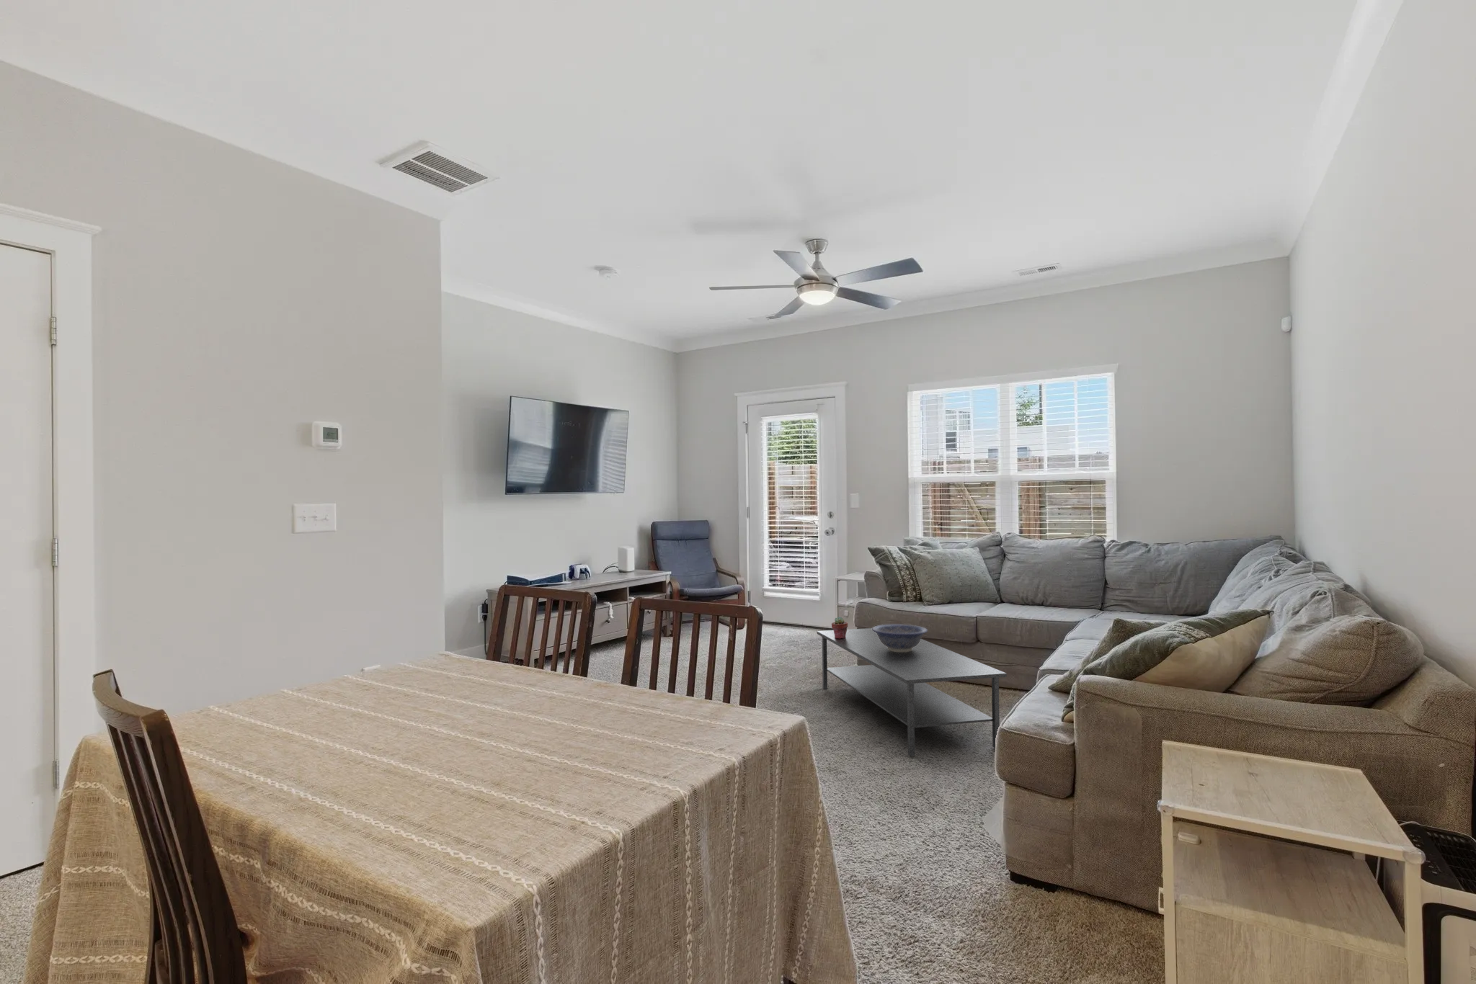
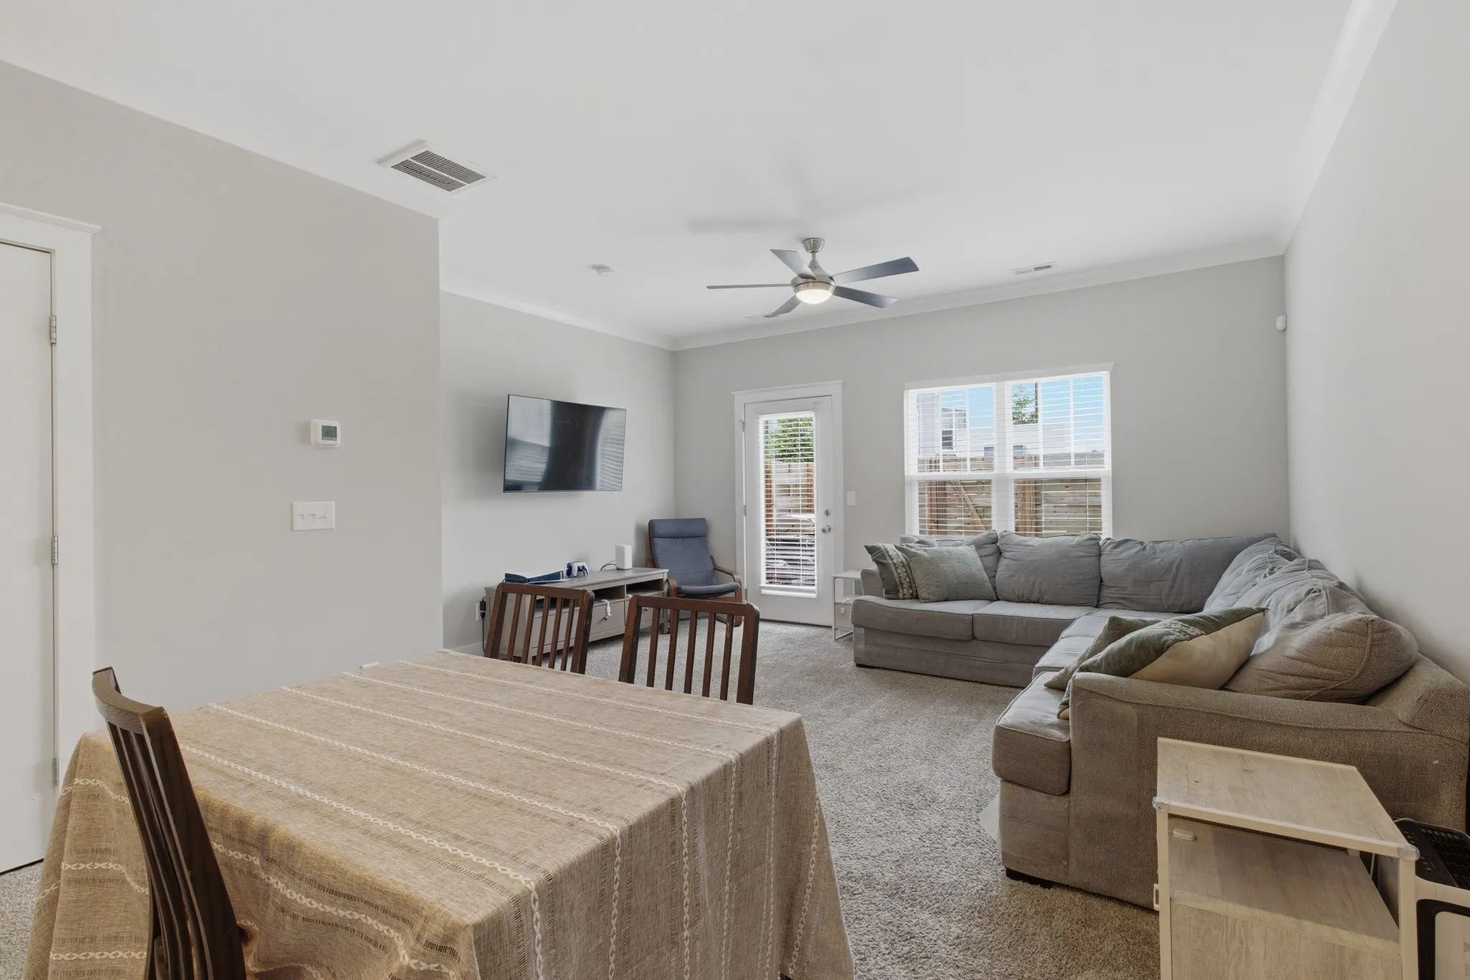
- coffee table (898, 682)
- decorative bowl (899, 638)
- potted succulent (840, 627)
